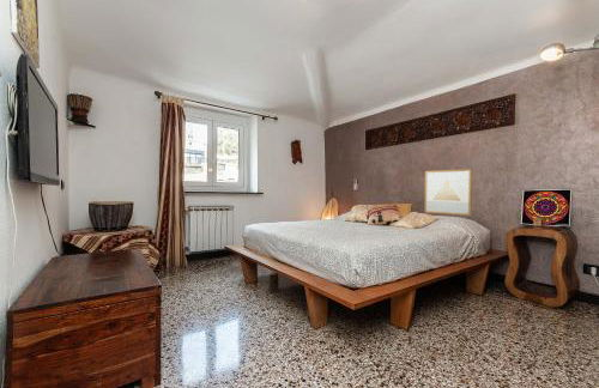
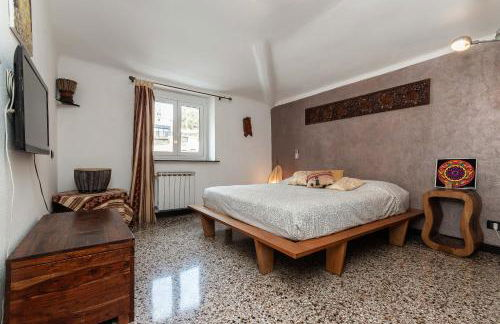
- wall art (447, 192)
